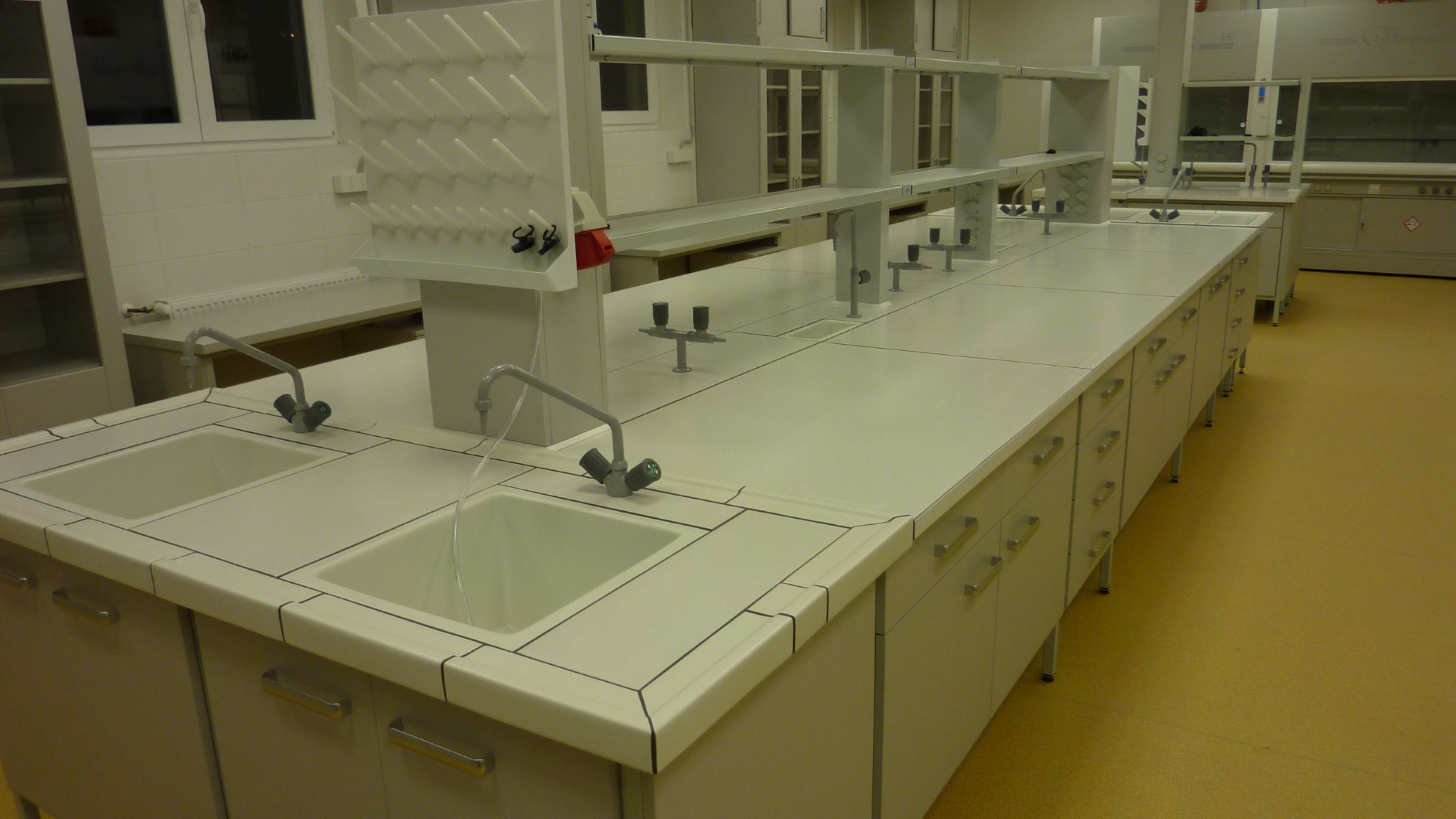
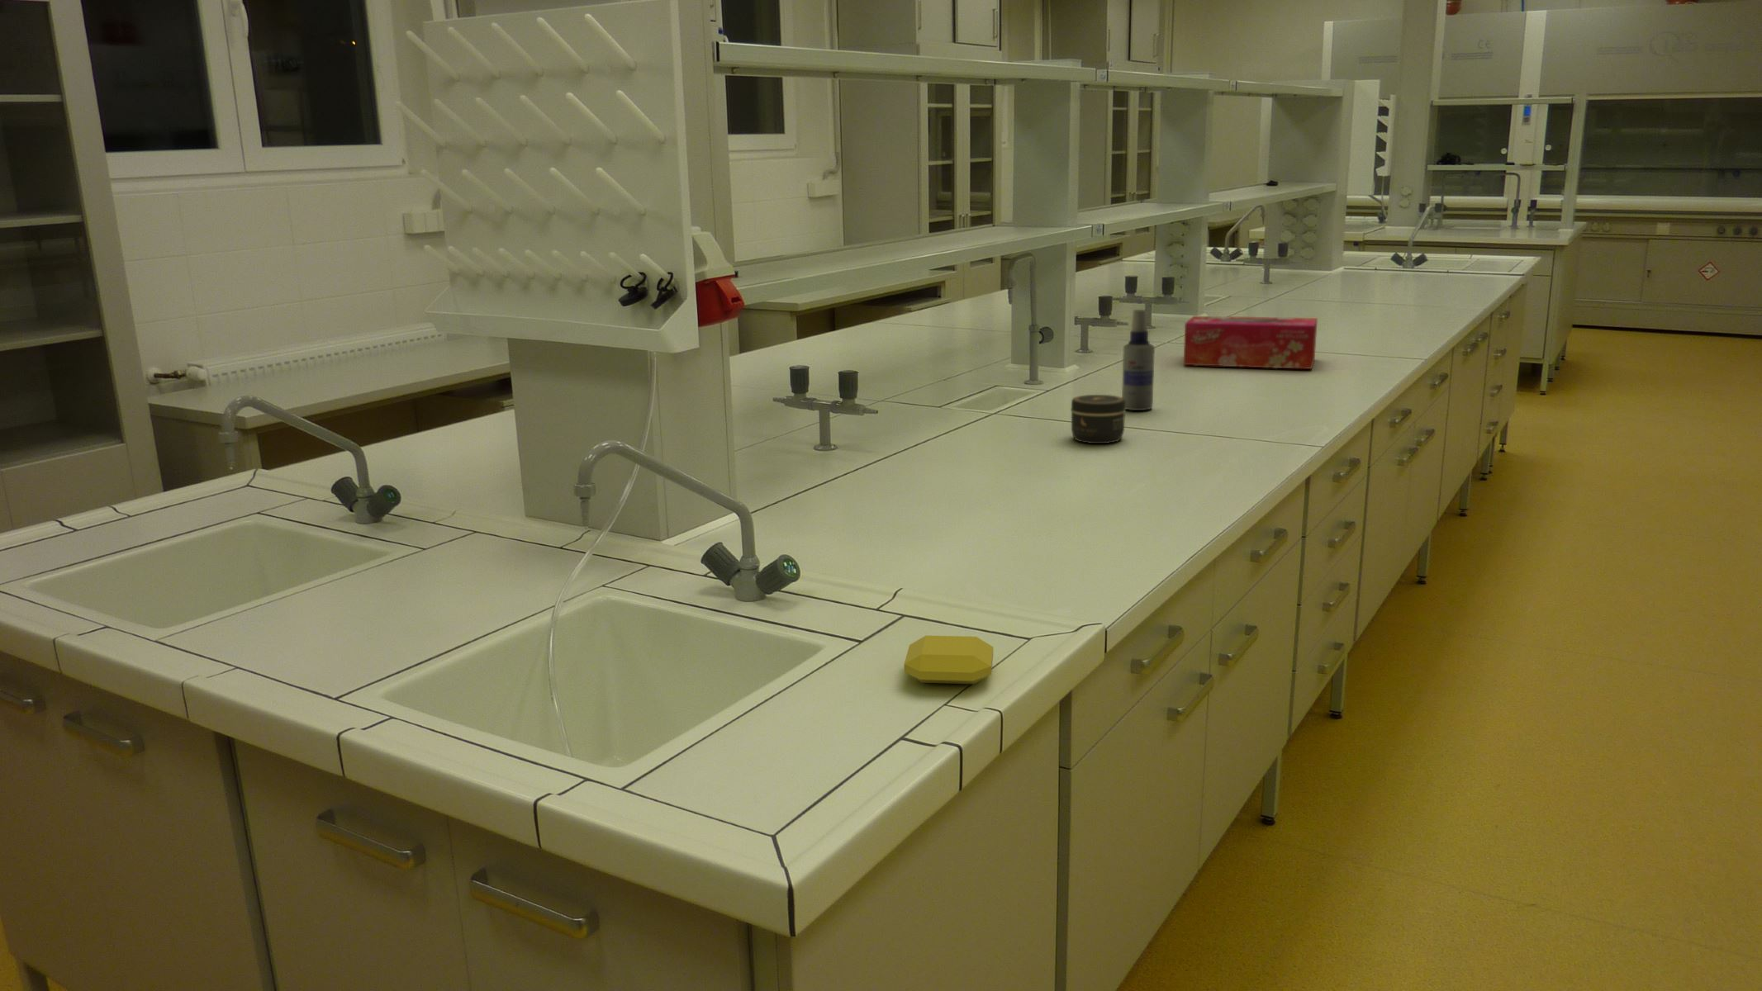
+ spray bottle (1139, 359)
+ soap bar (949, 659)
+ jar (1098, 419)
+ tissue box (1250, 341)
